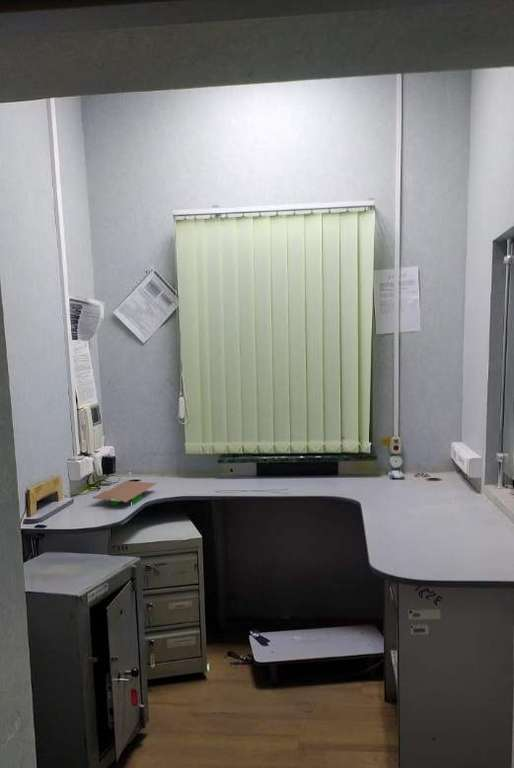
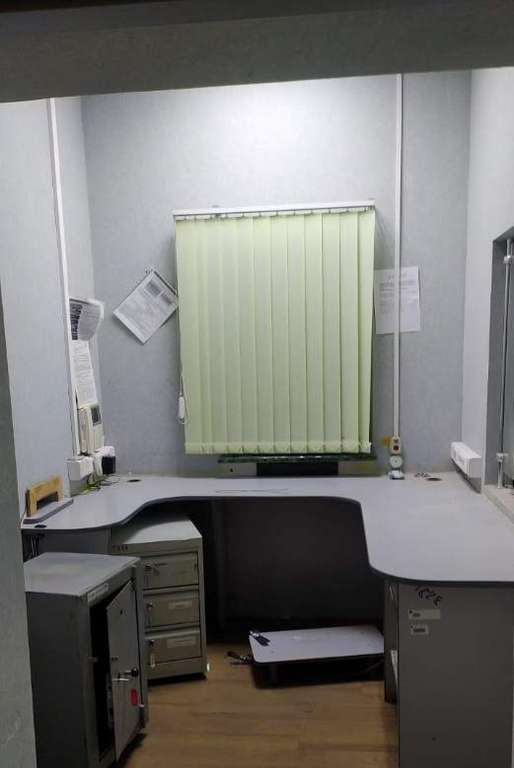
- document tray (125, 492)
